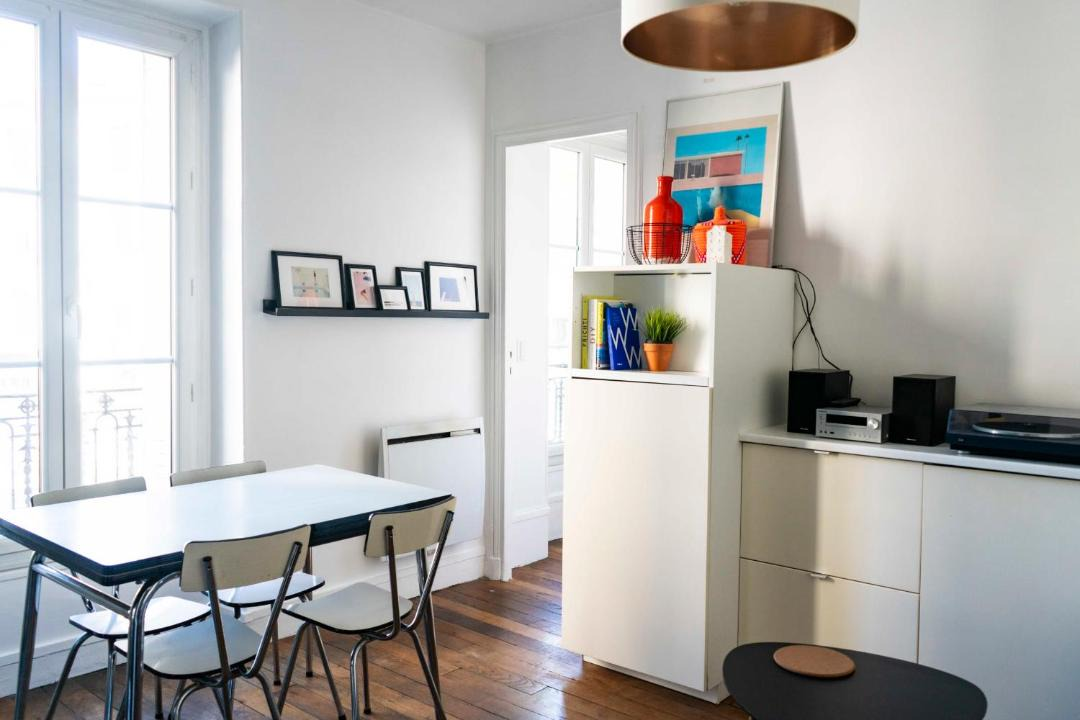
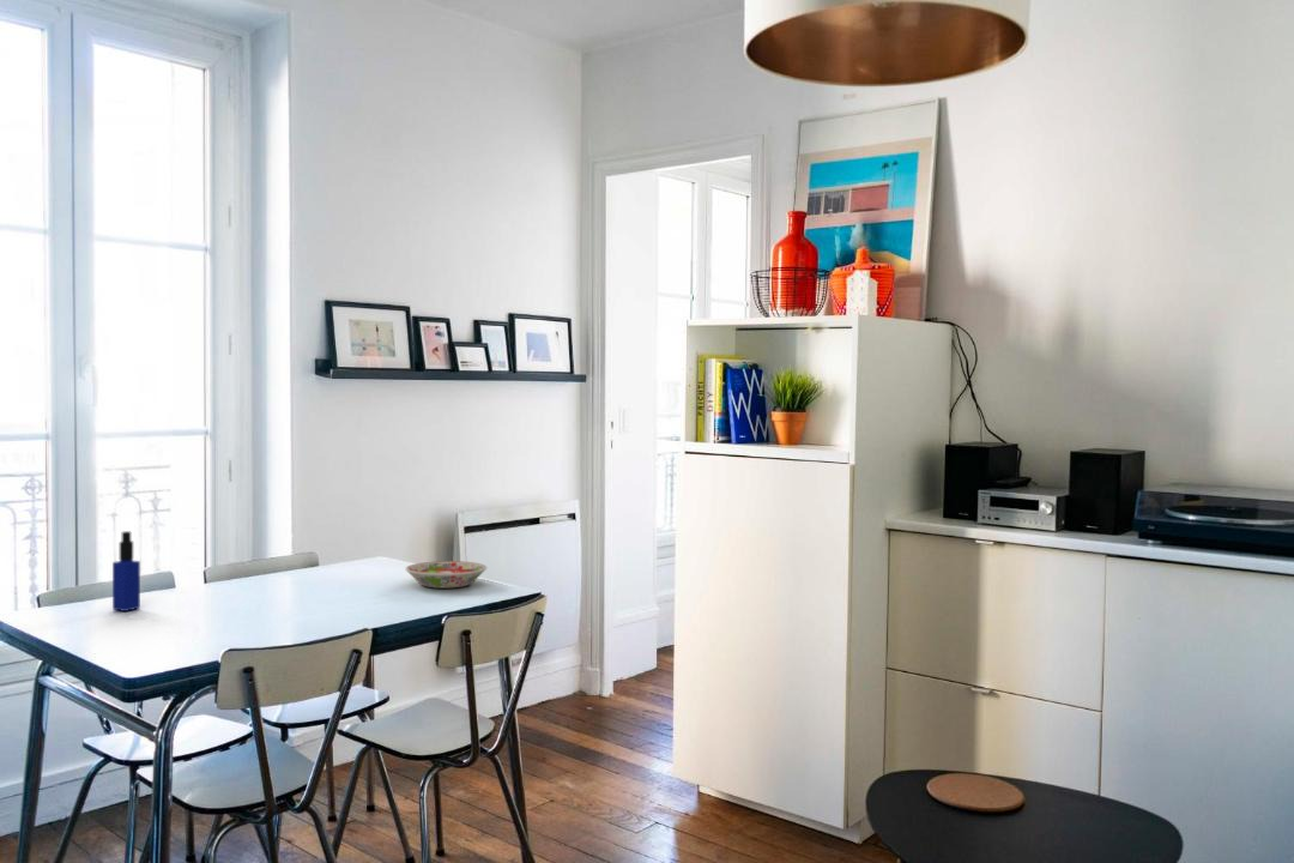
+ bowl (446, 575)
+ bottle (126, 569)
